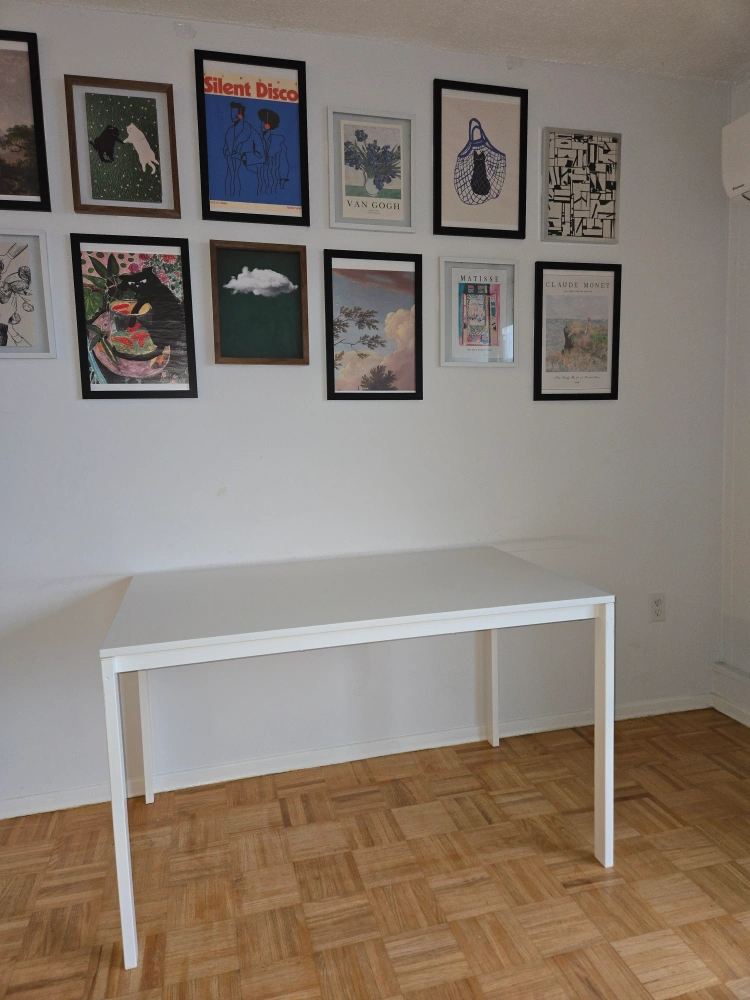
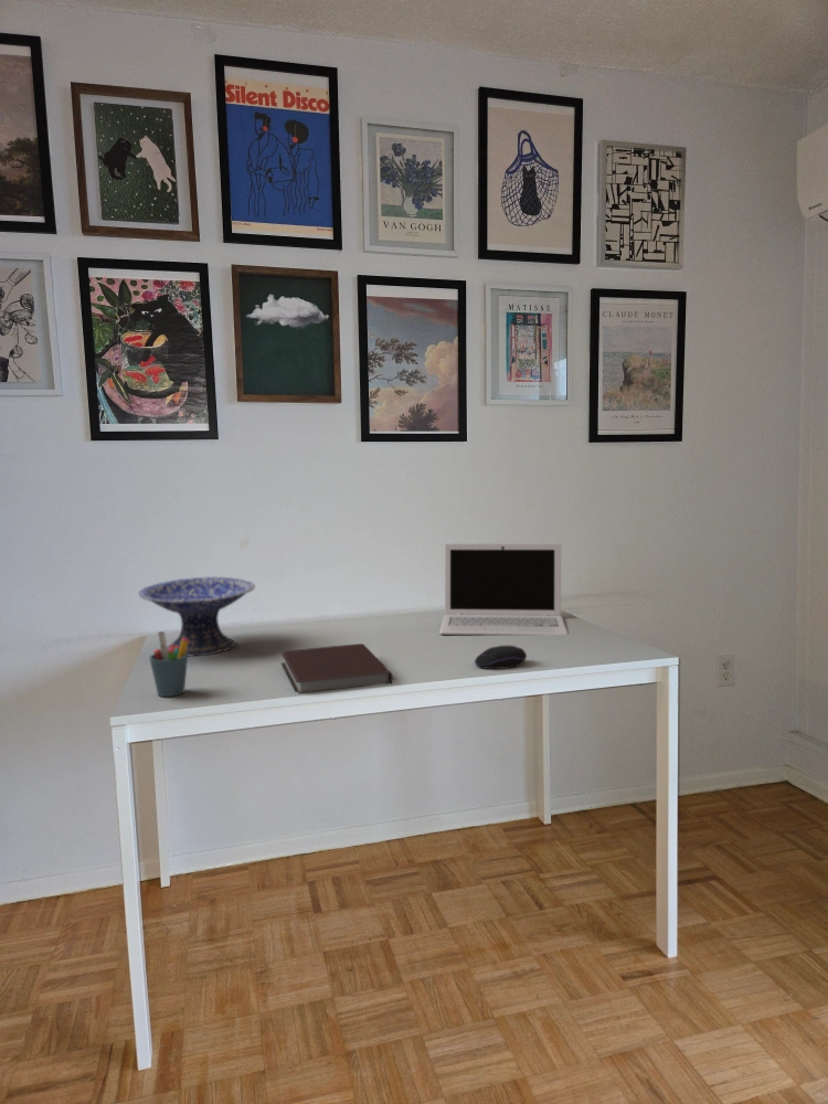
+ pen holder (169, 664)
+ computer mouse (500, 655)
+ notebook (333, 667)
+ laptop (502, 587)
+ decorative bowl (199, 617)
